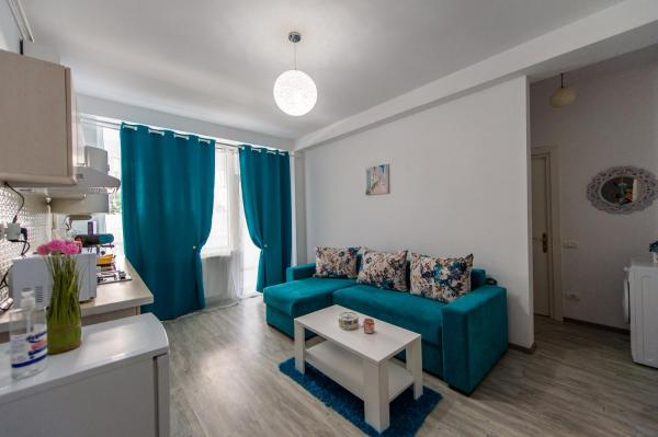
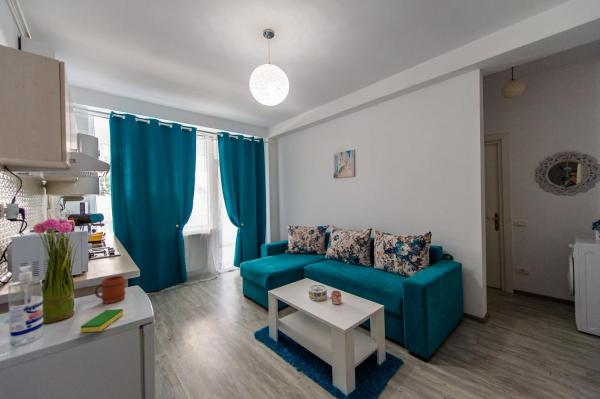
+ mug (110, 289)
+ dish sponge (103, 319)
